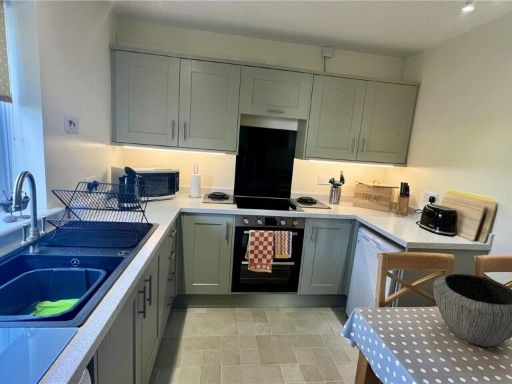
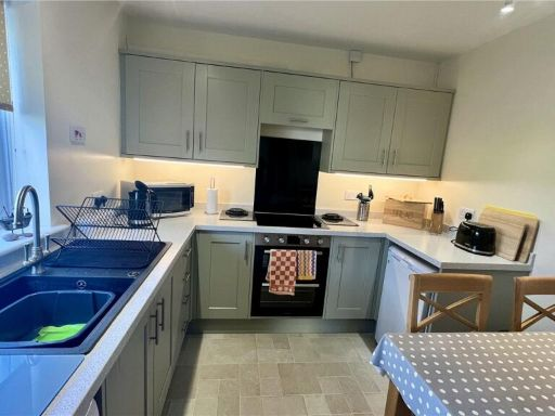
- bowl (475, 310)
